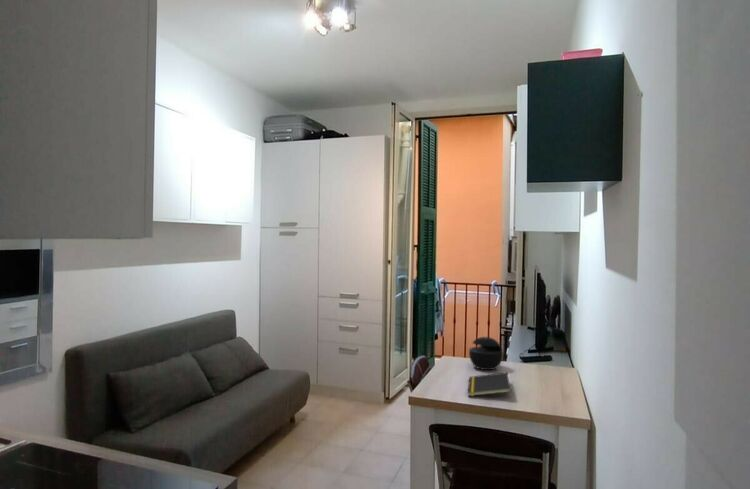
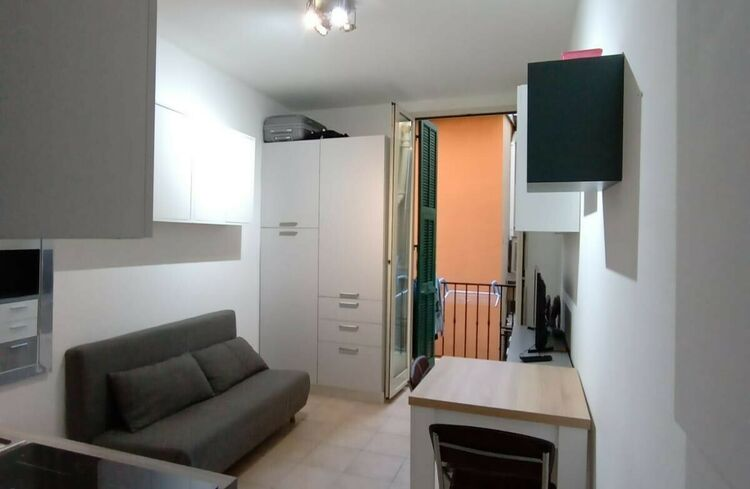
- notepad (488, 383)
- speaker (485, 352)
